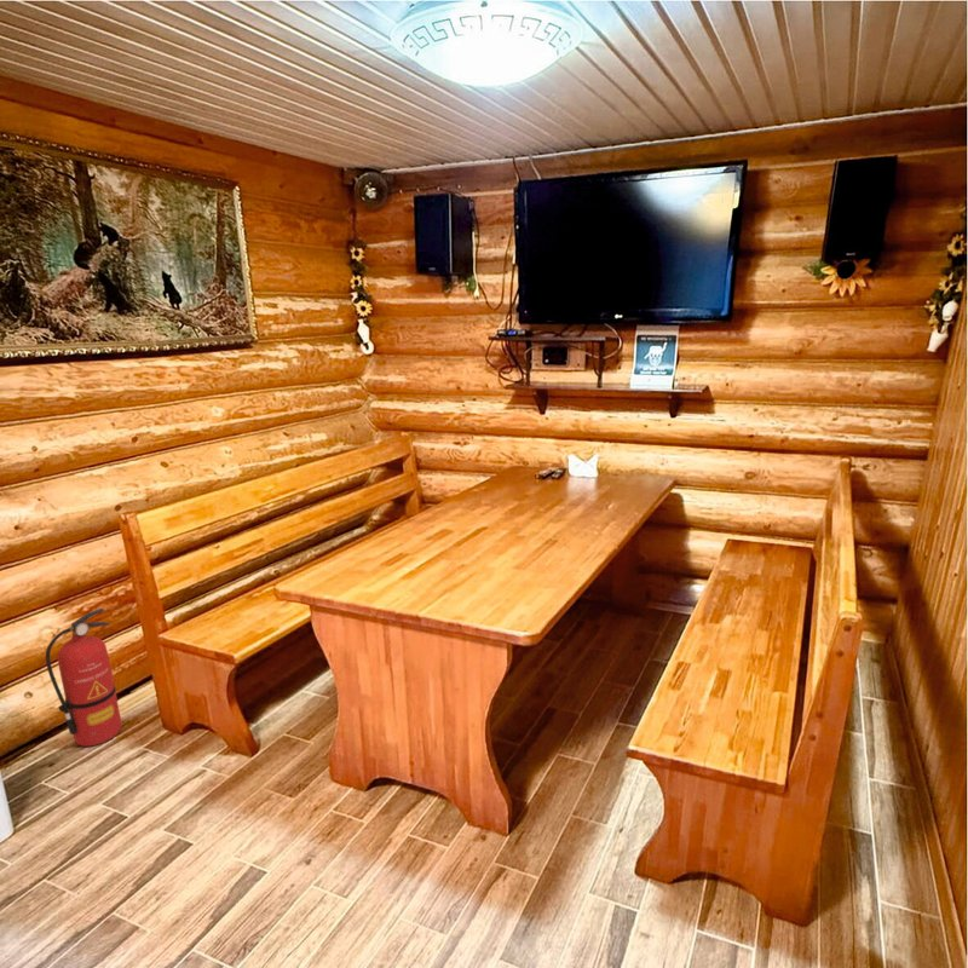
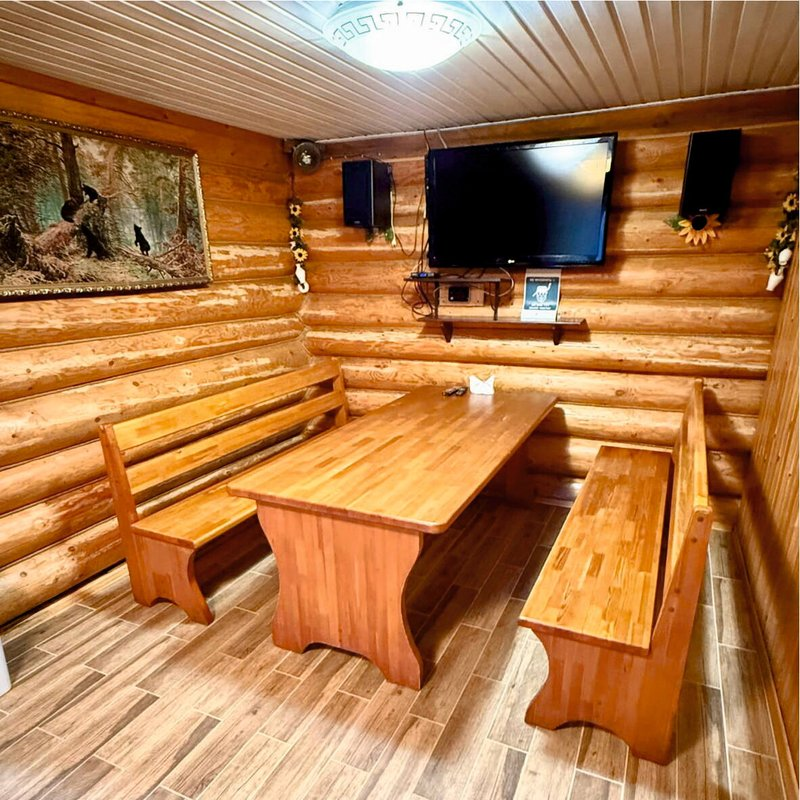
- fire extinguisher (86, 678)
